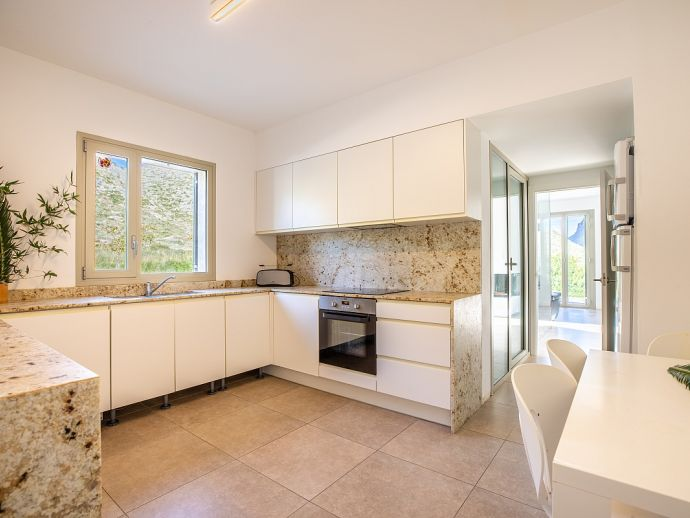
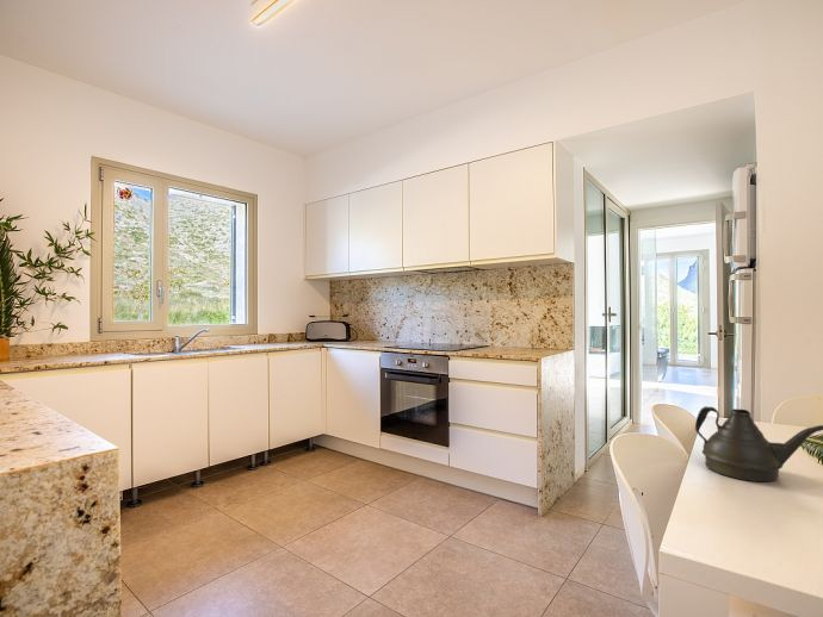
+ teapot (756, 443)
